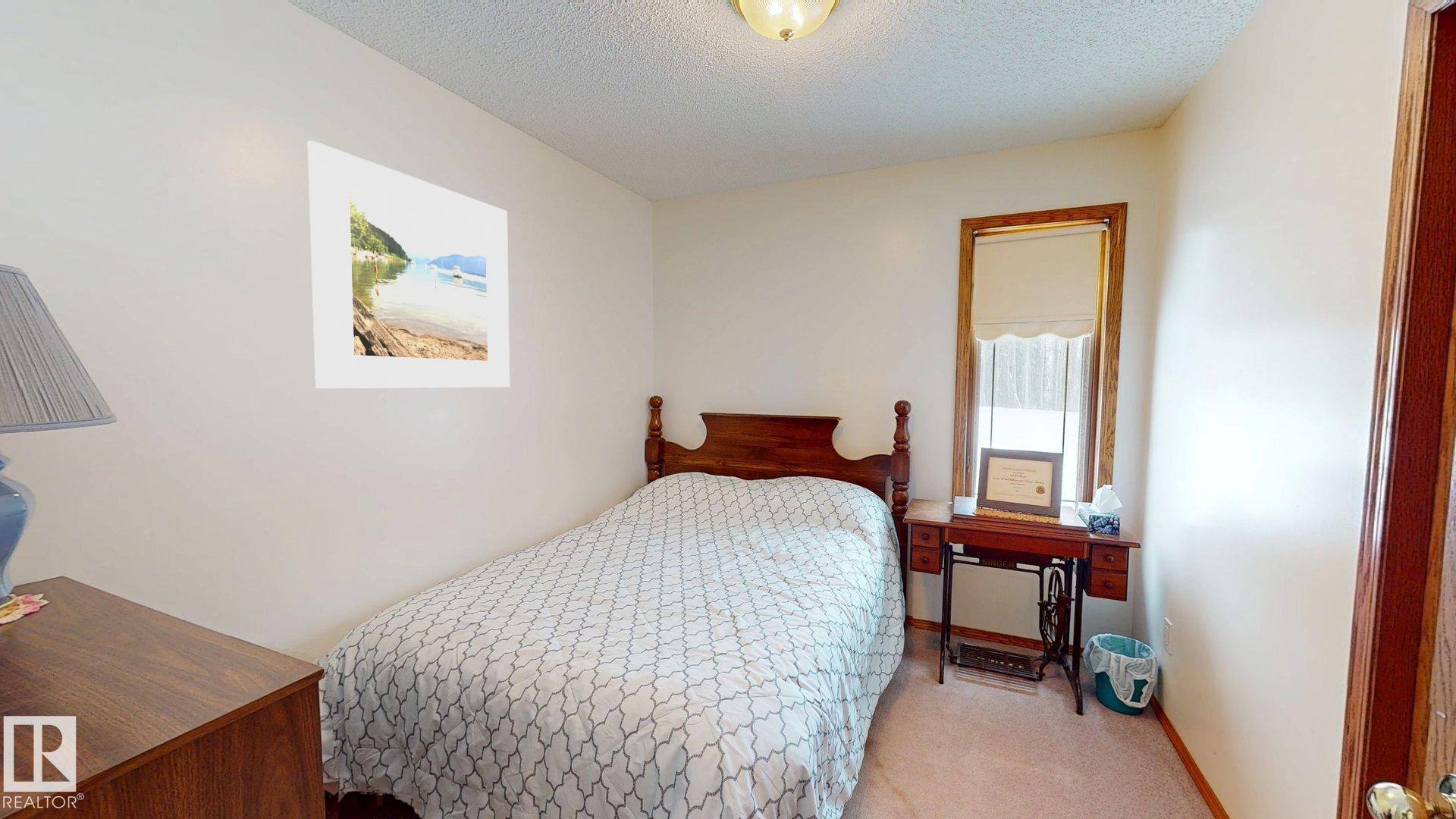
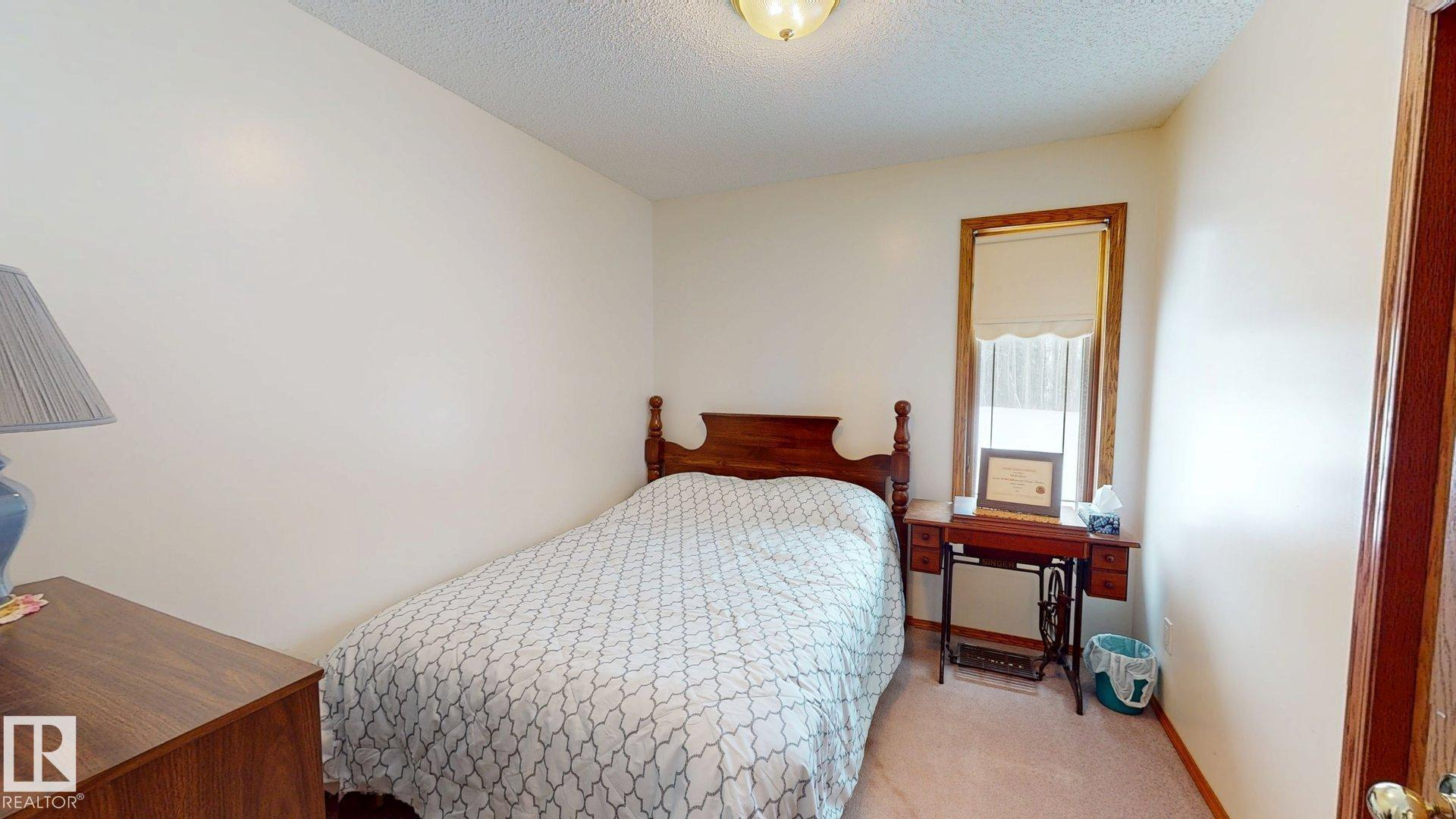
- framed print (426, 286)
